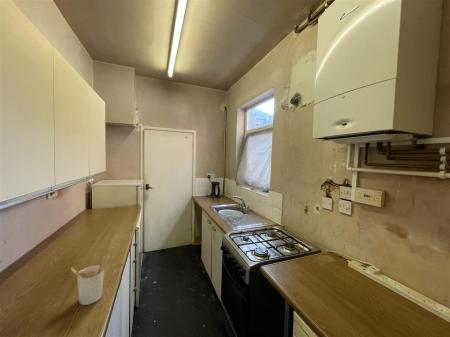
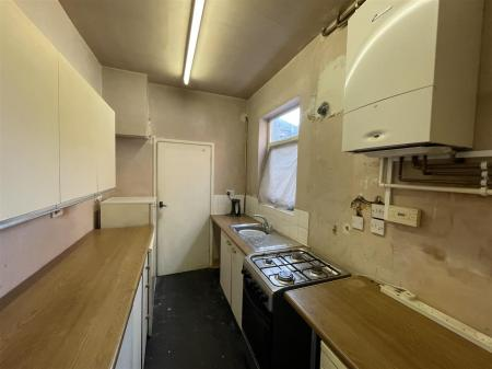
- utensil holder (89, 281)
